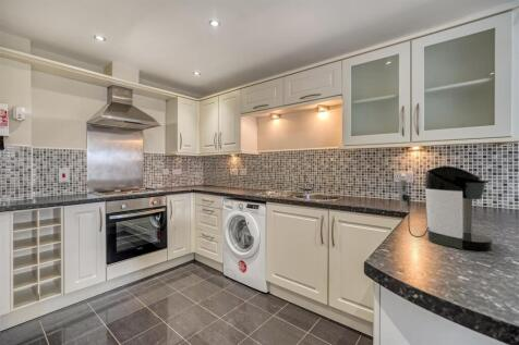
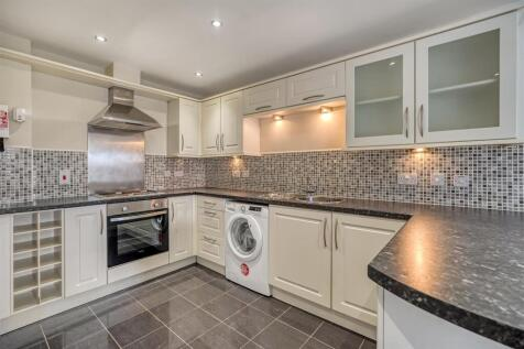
- coffee maker (448, 205)
